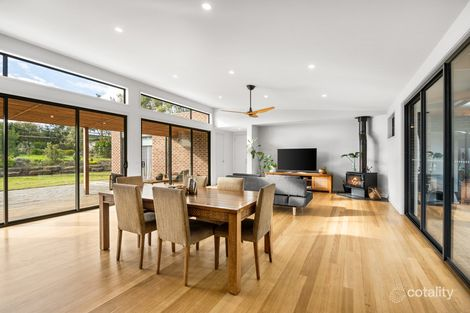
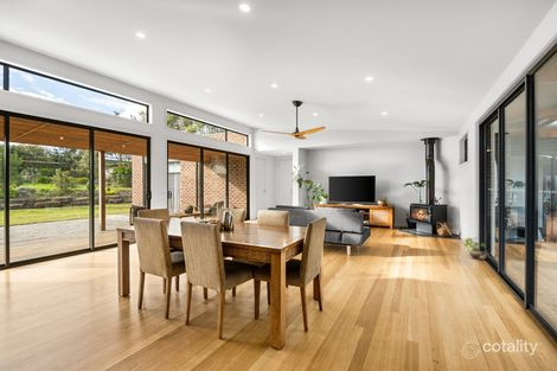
+ potted plant (475, 248)
